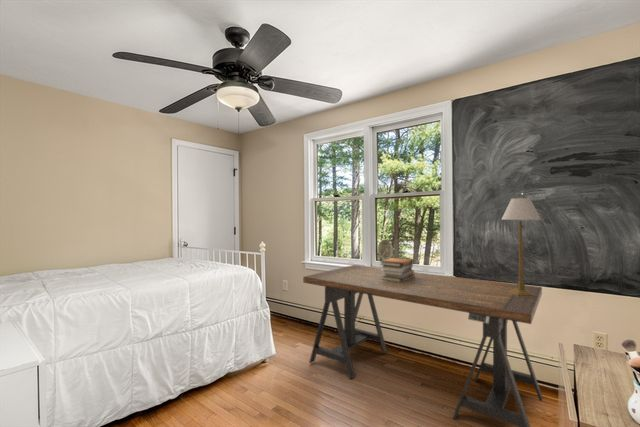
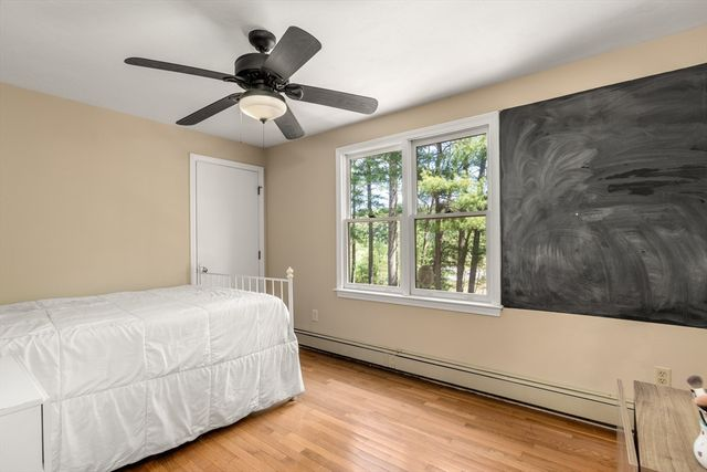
- book stack (397, 268)
- desk (418, 303)
- table lamp (520, 246)
